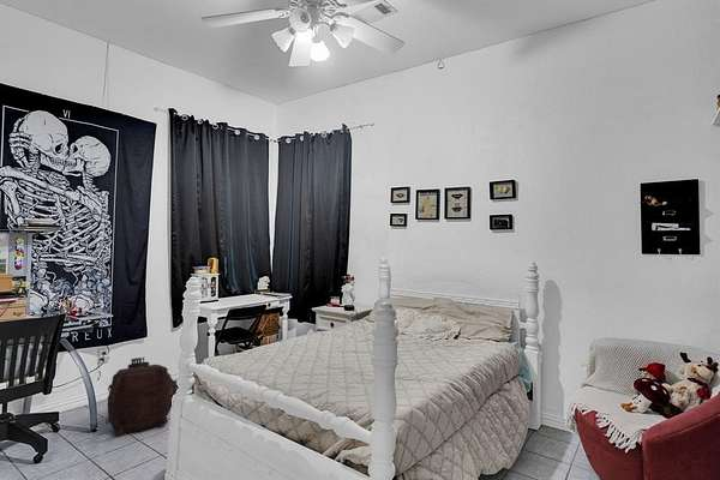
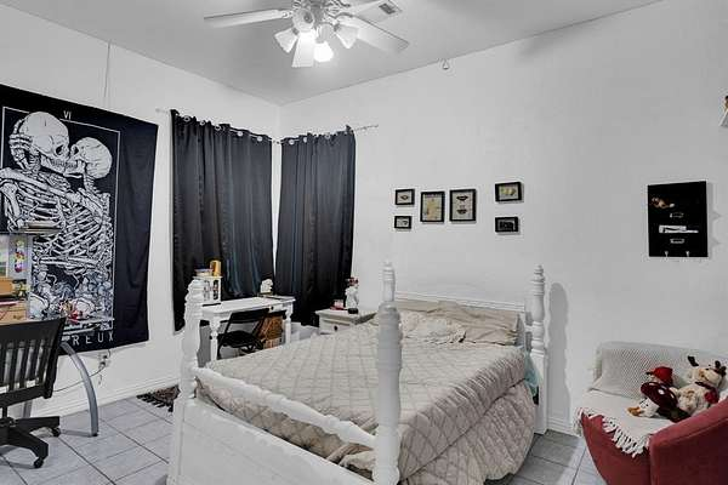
- backpack (140, 394)
